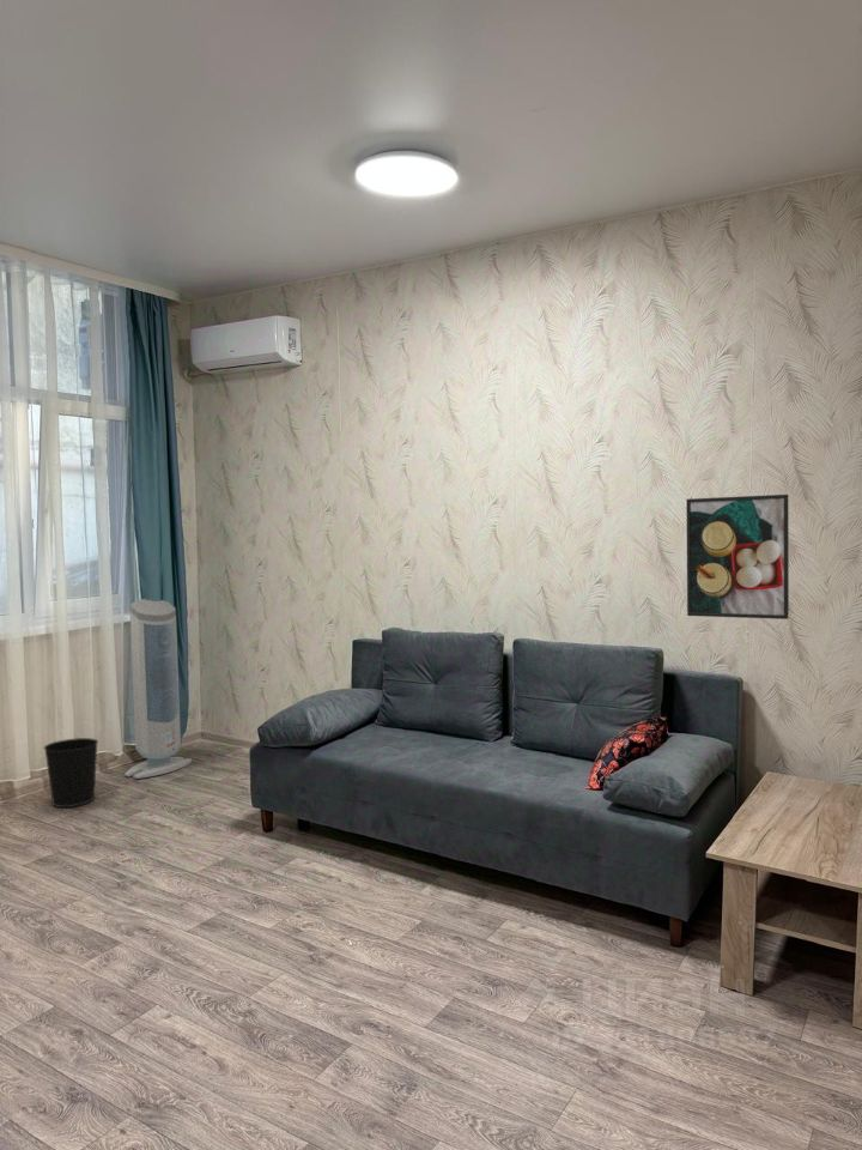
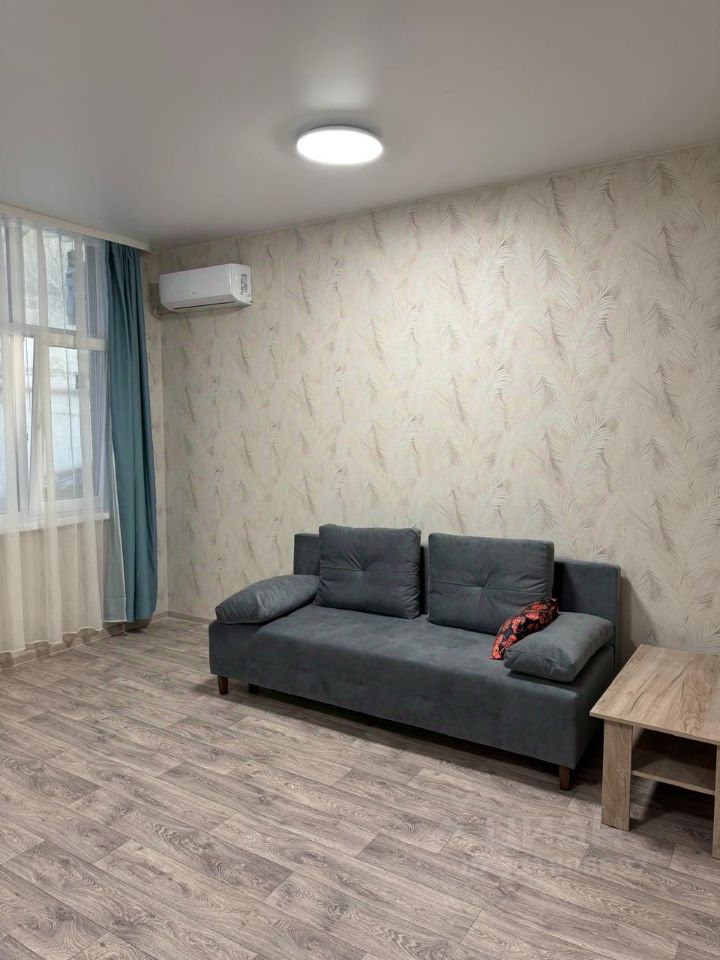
- wastebasket (72, 773)
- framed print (735, 557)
- air purifier (156, 684)
